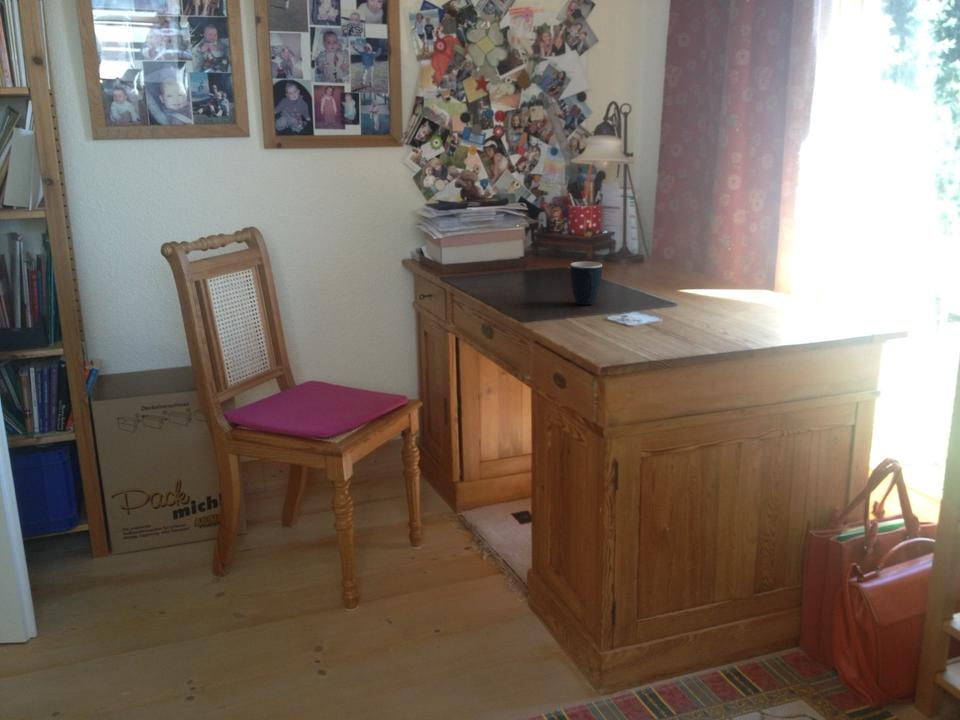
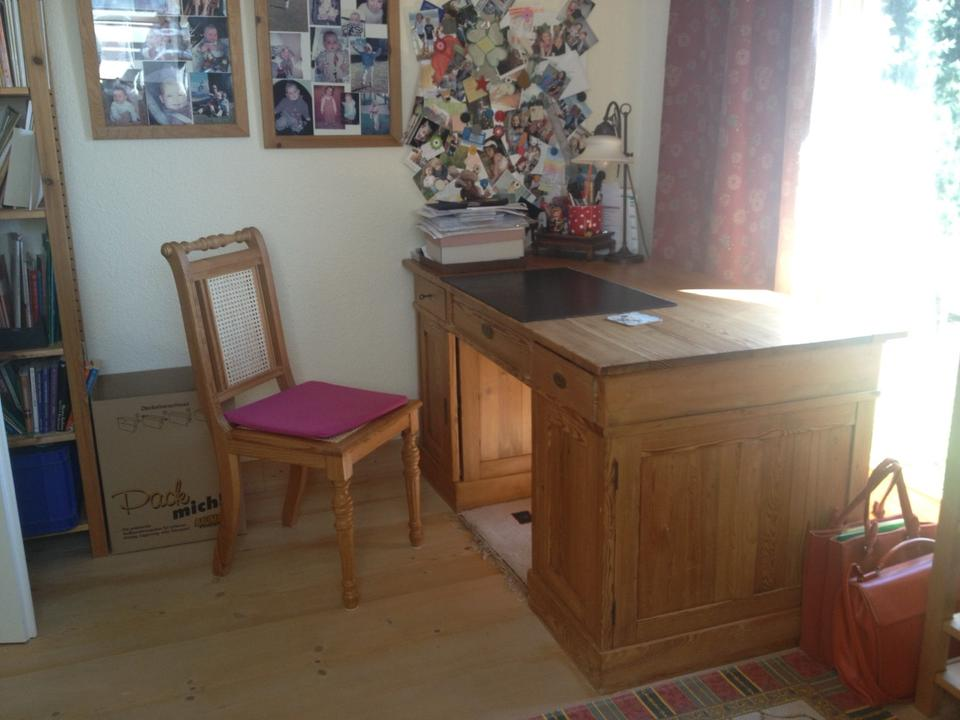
- mug (587, 285)
